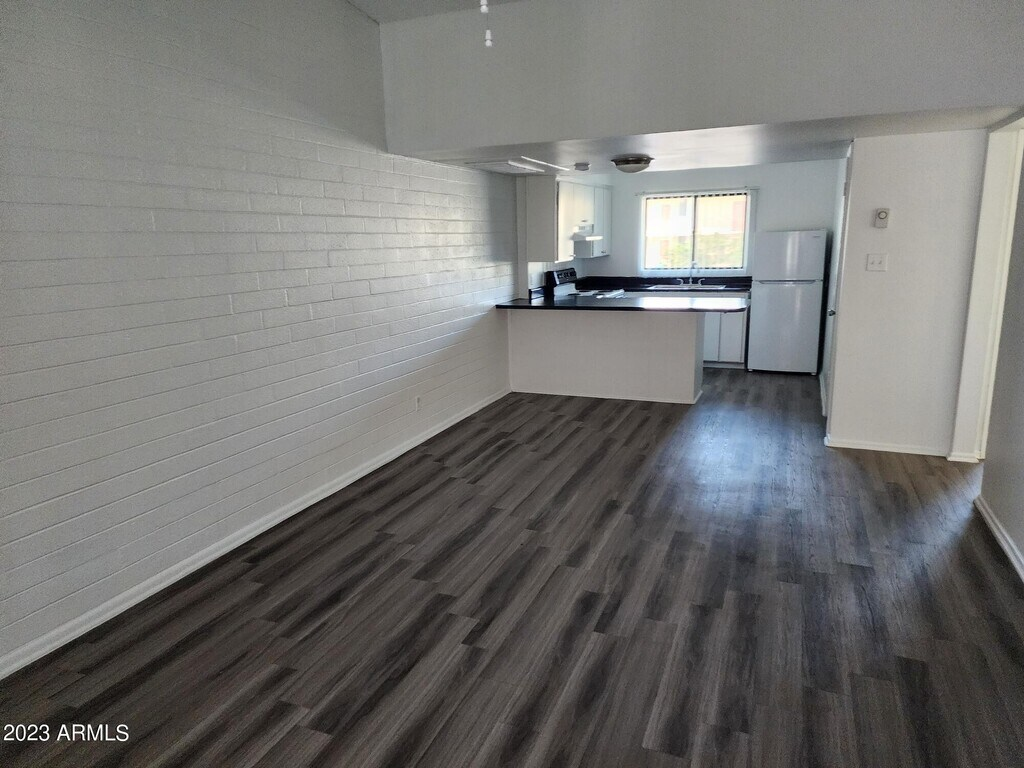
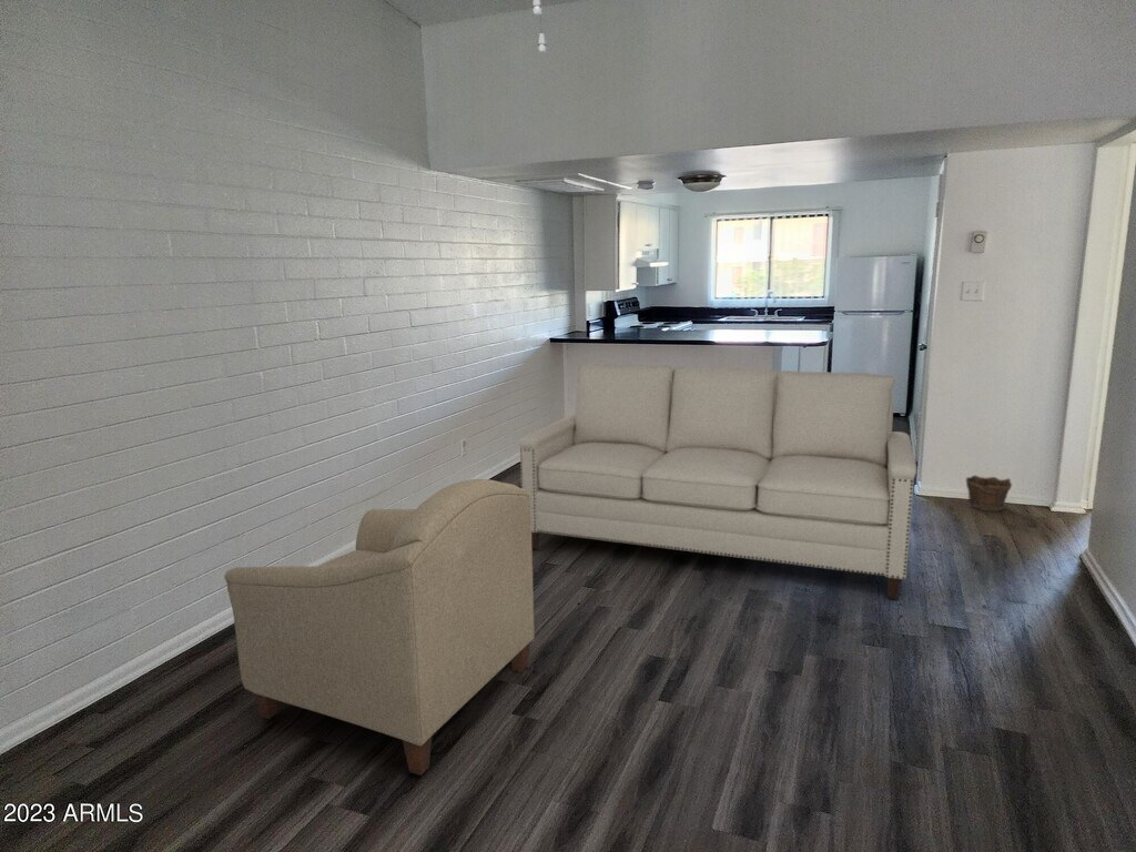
+ chair (389, 587)
+ clay pot (987, 487)
+ sofa (712, 462)
